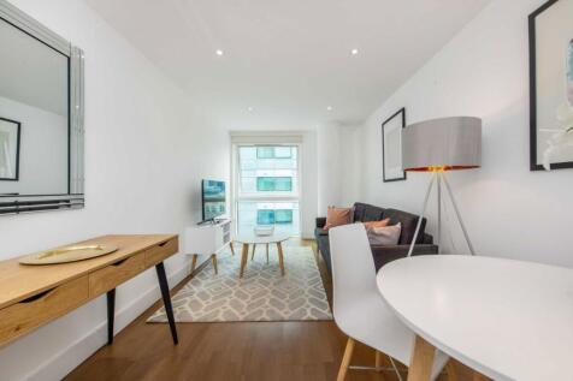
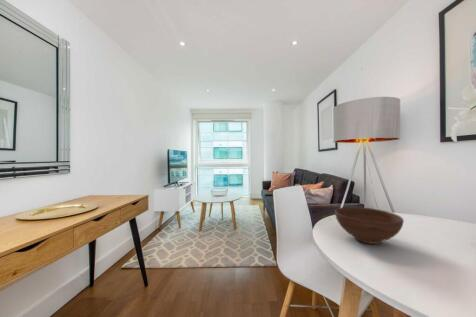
+ bowl (366, 226)
